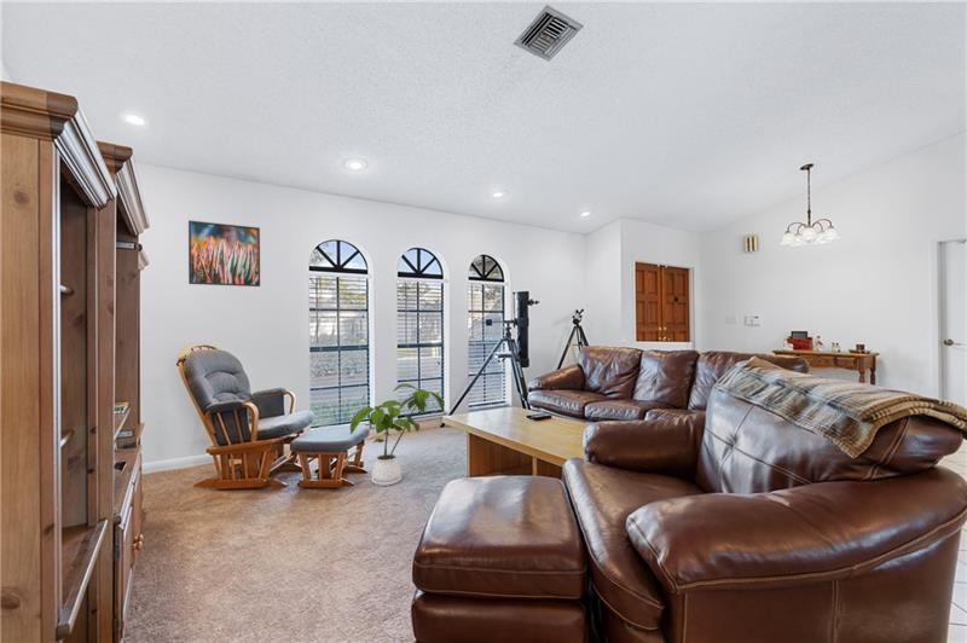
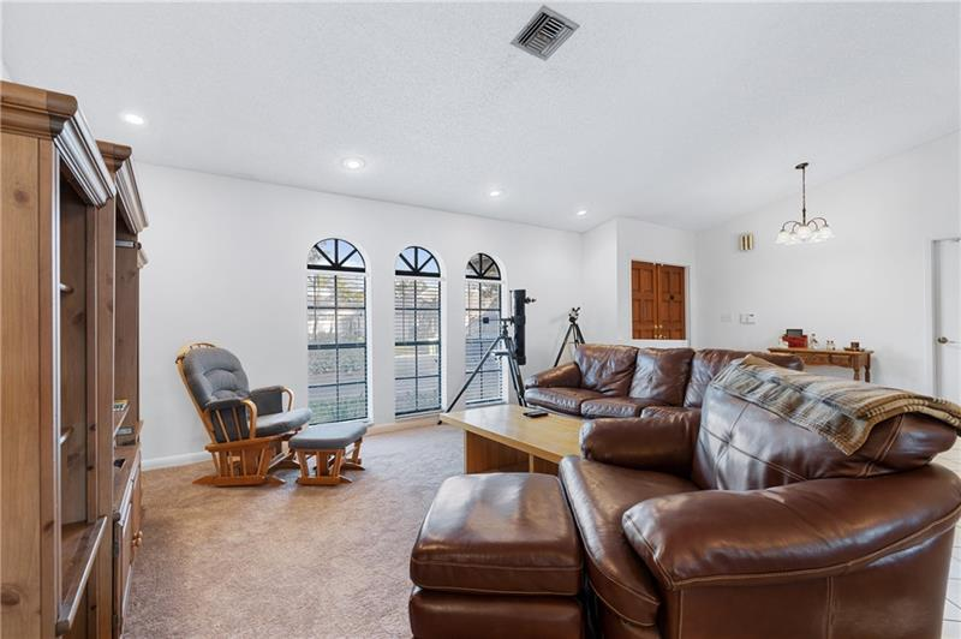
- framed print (225, 254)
- house plant (403, 431)
